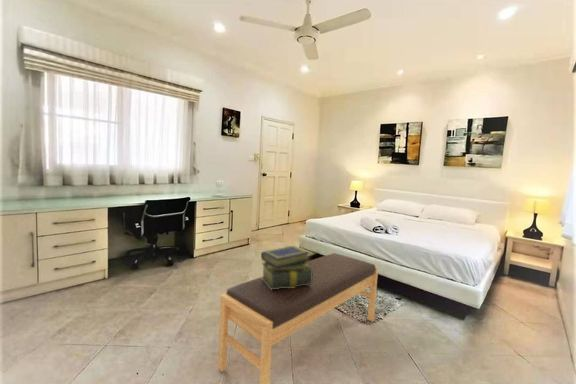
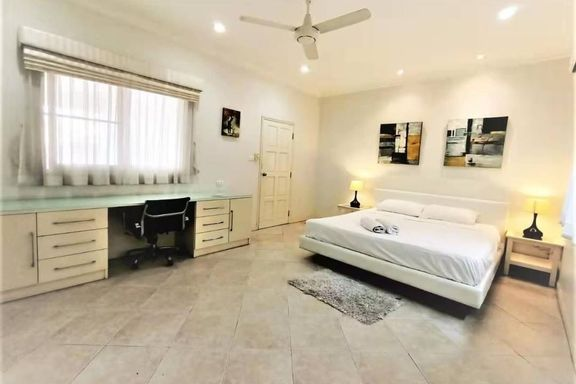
- stack of books (285, 266)
- bench (310, 307)
